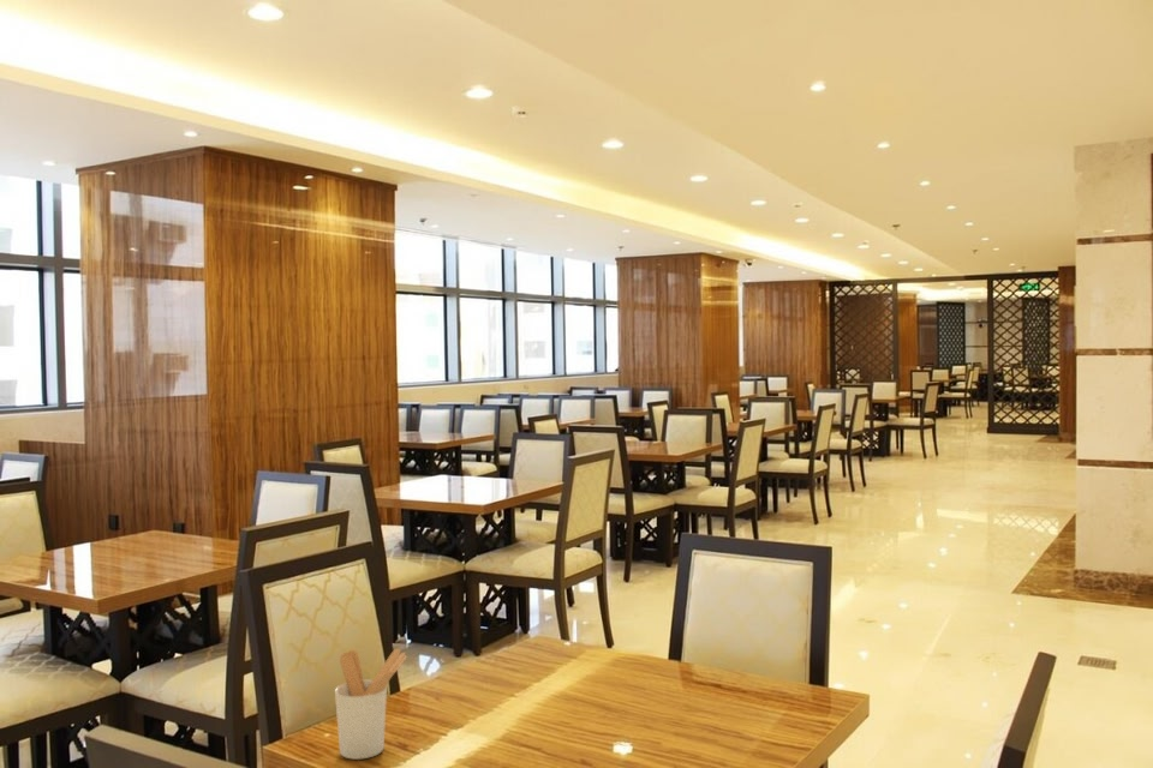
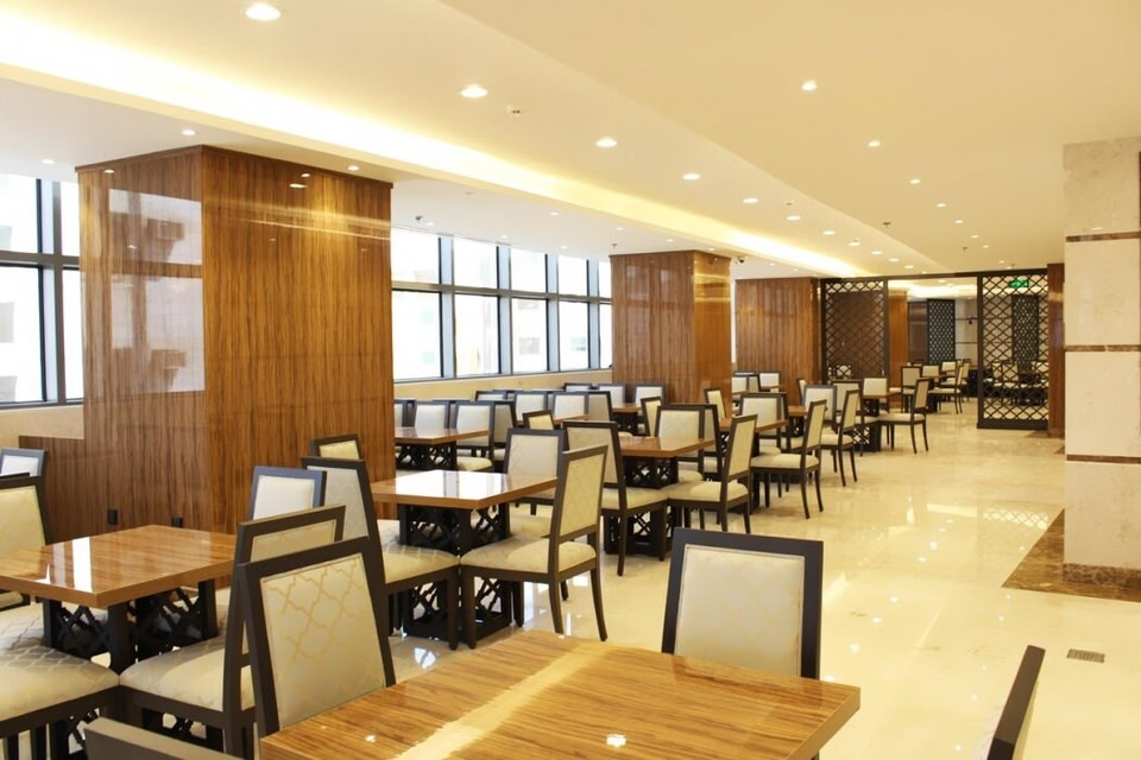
- utensil holder (372, 700)
